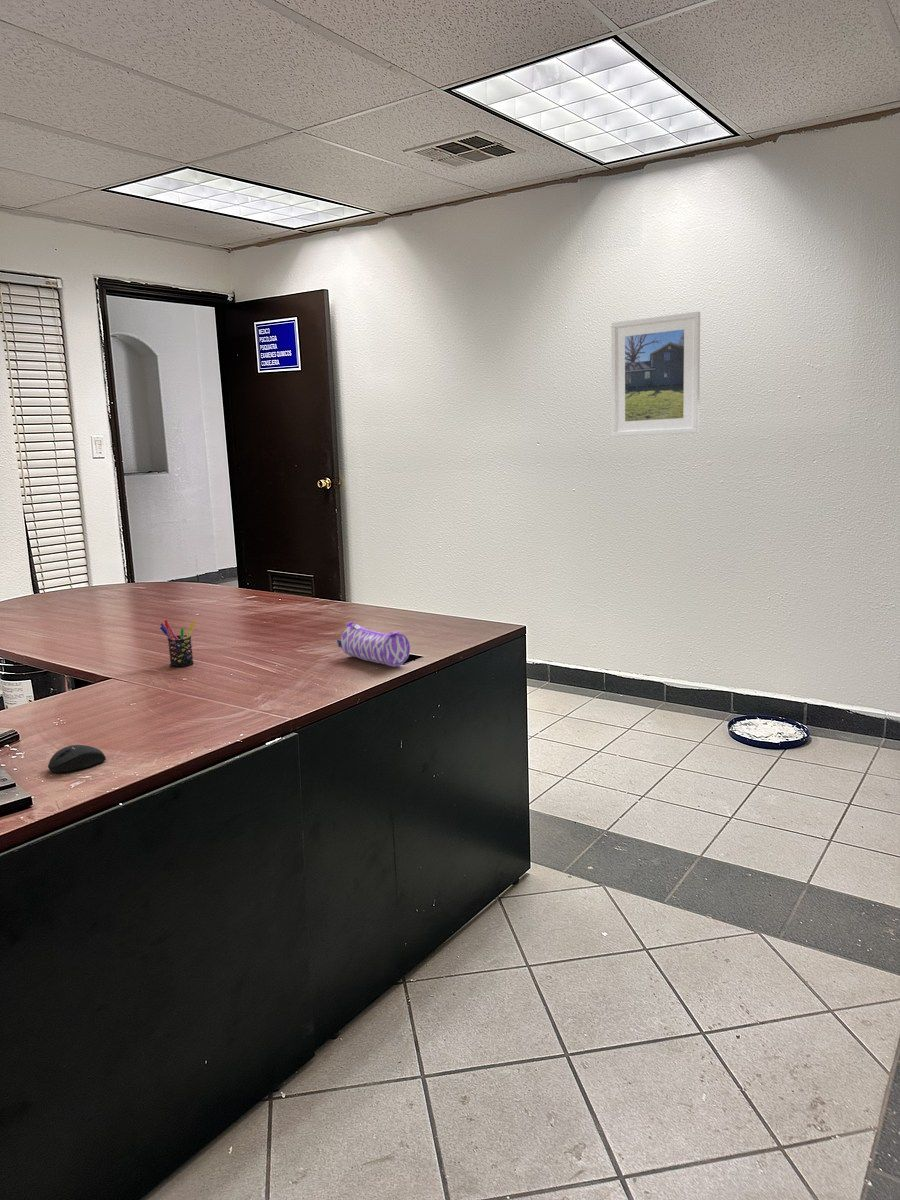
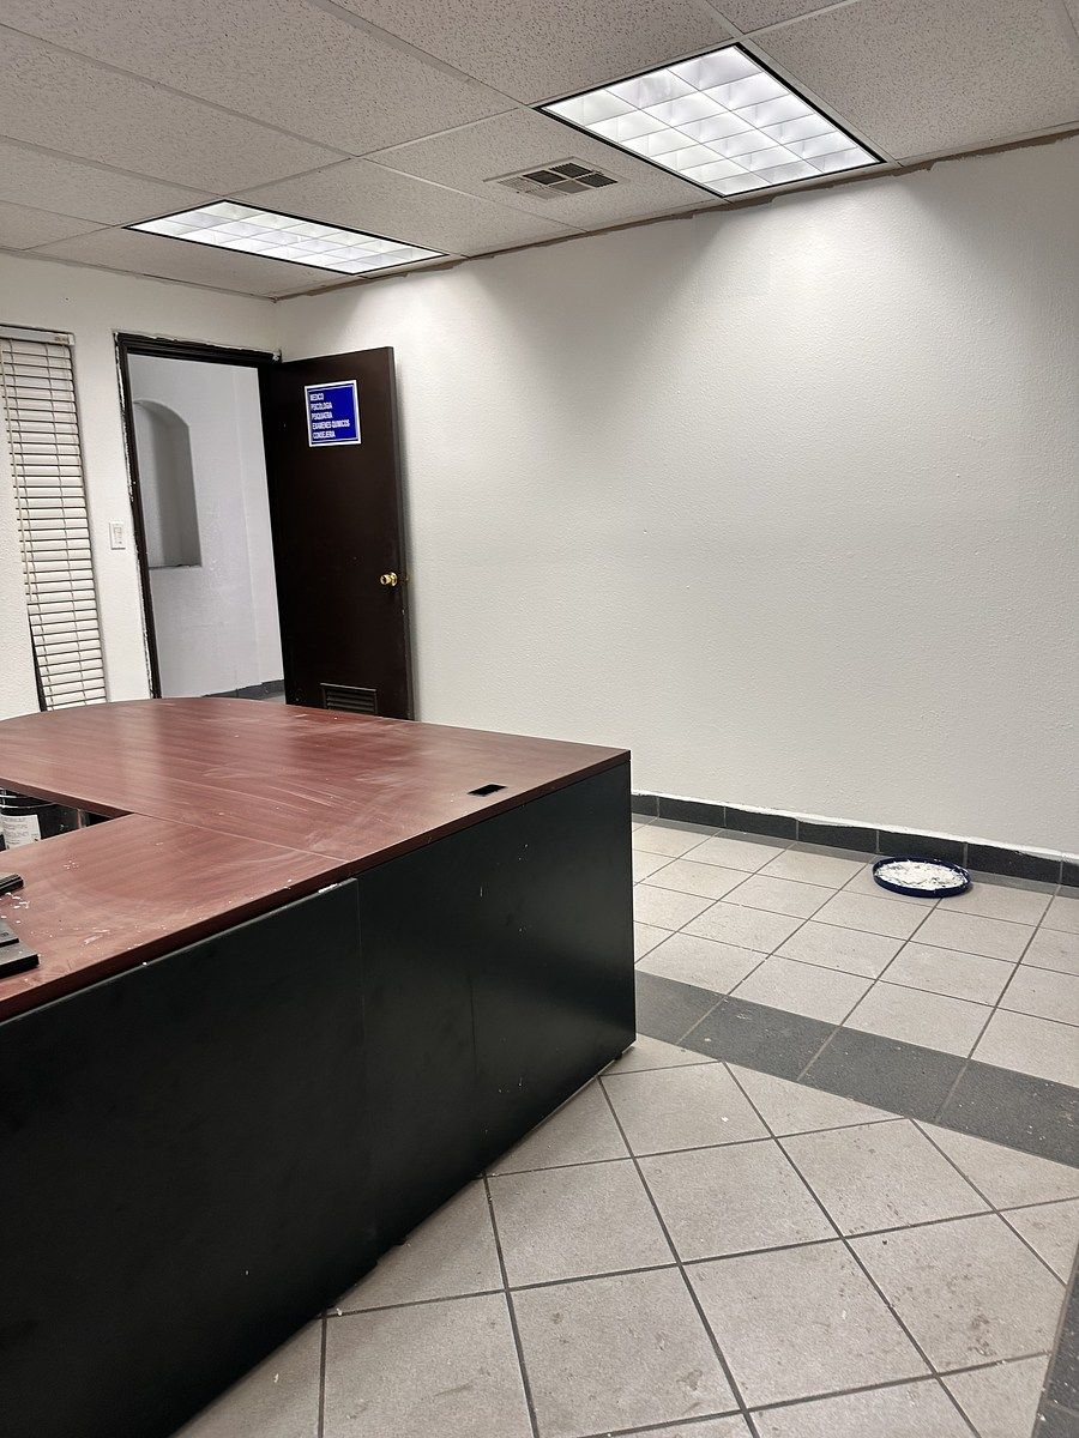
- mouse (77, 756)
- pen holder (179, 641)
- pencil case (374, 643)
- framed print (654, 376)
